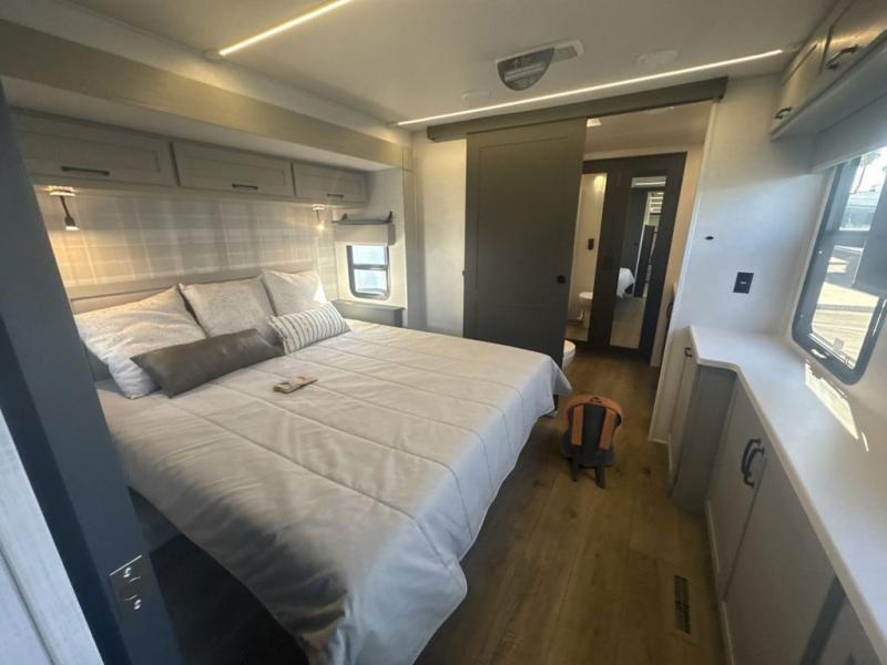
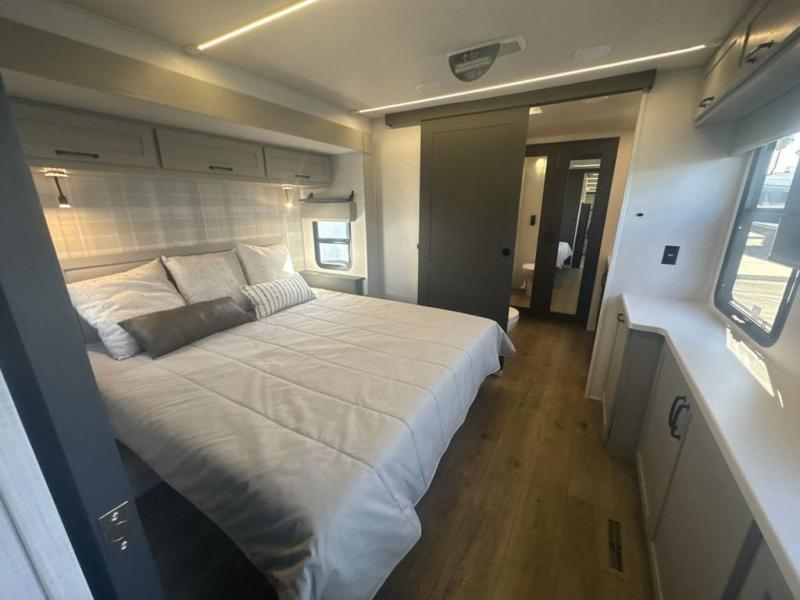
- backpack (592, 427)
- paperback book (294, 382)
